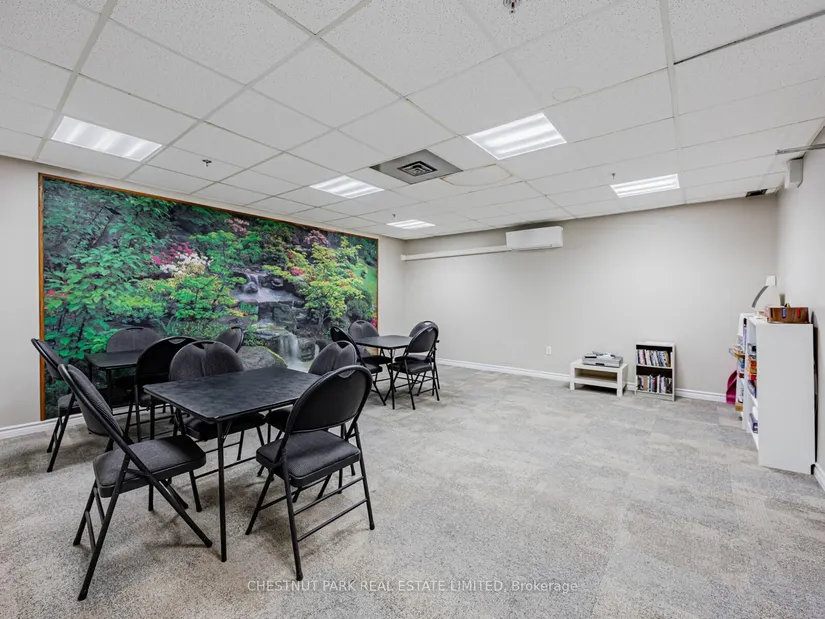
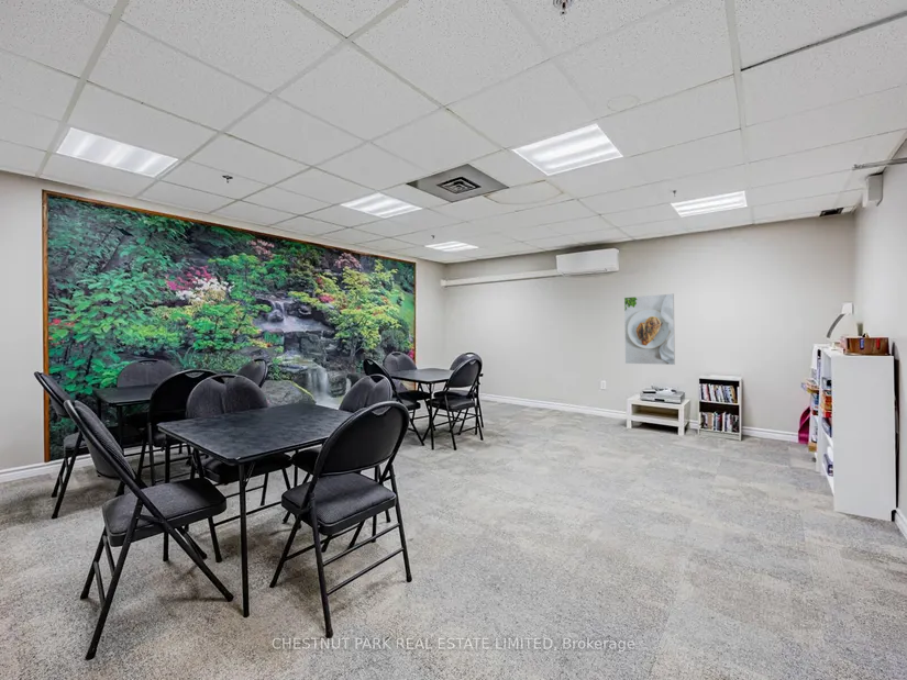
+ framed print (649, 330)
